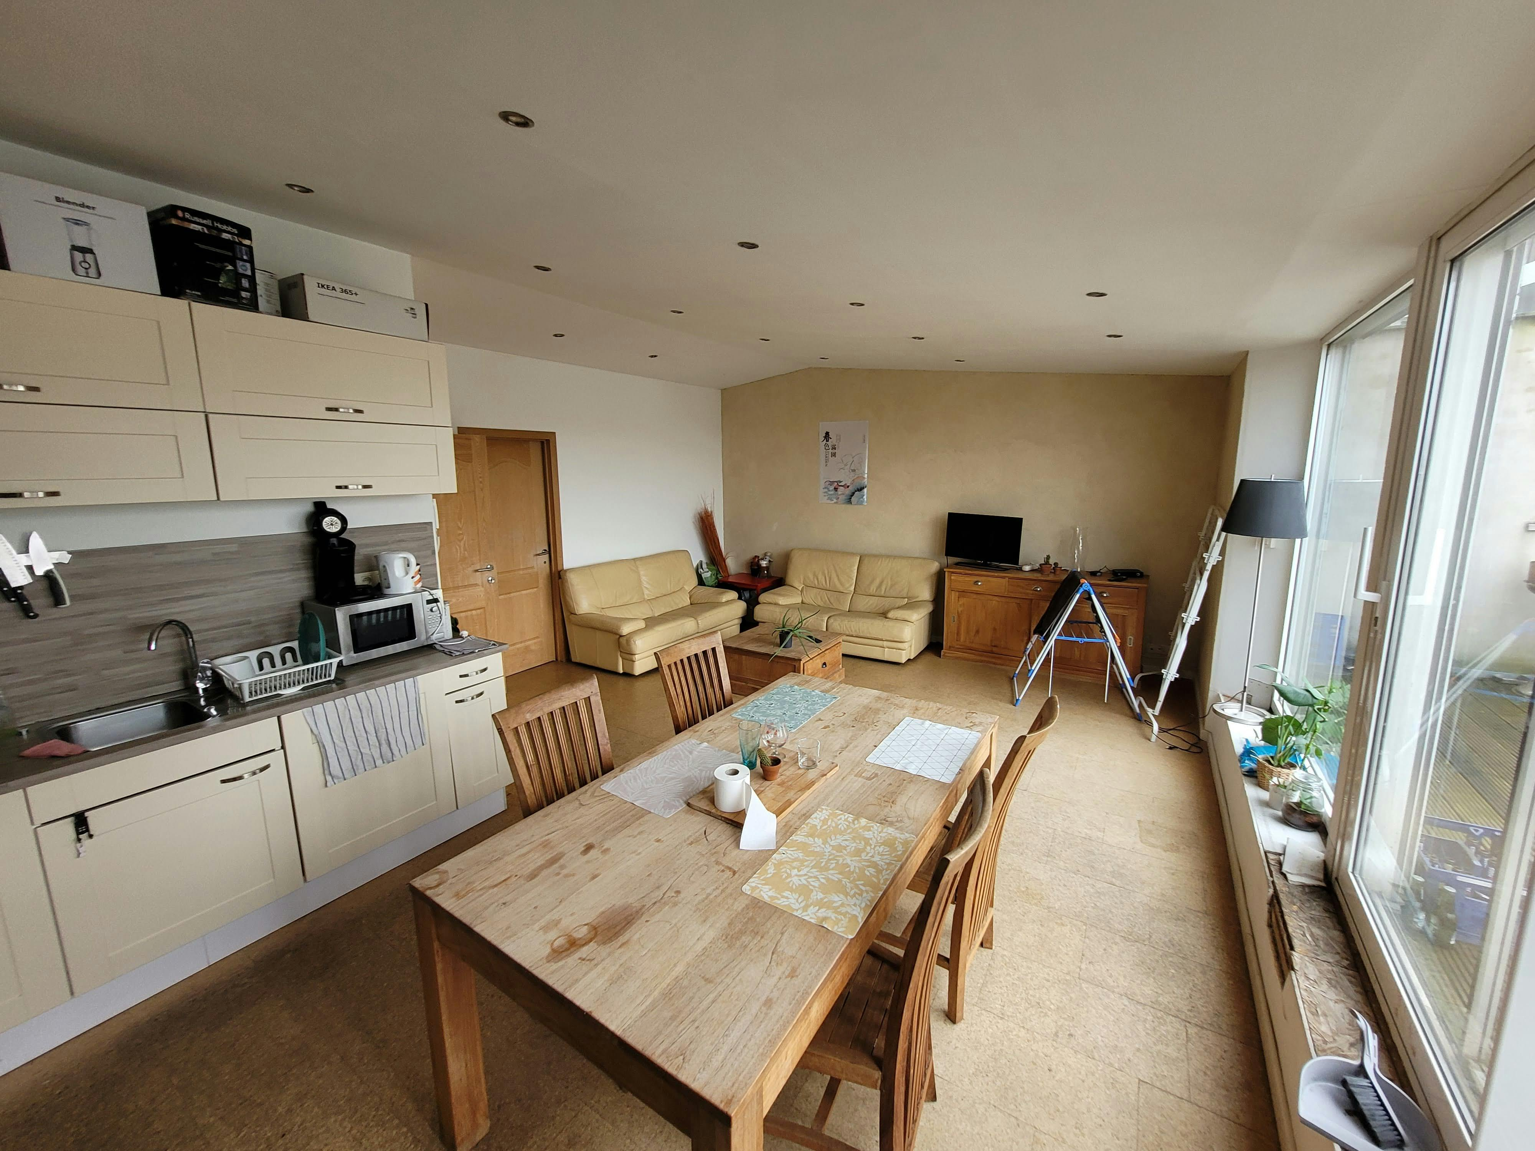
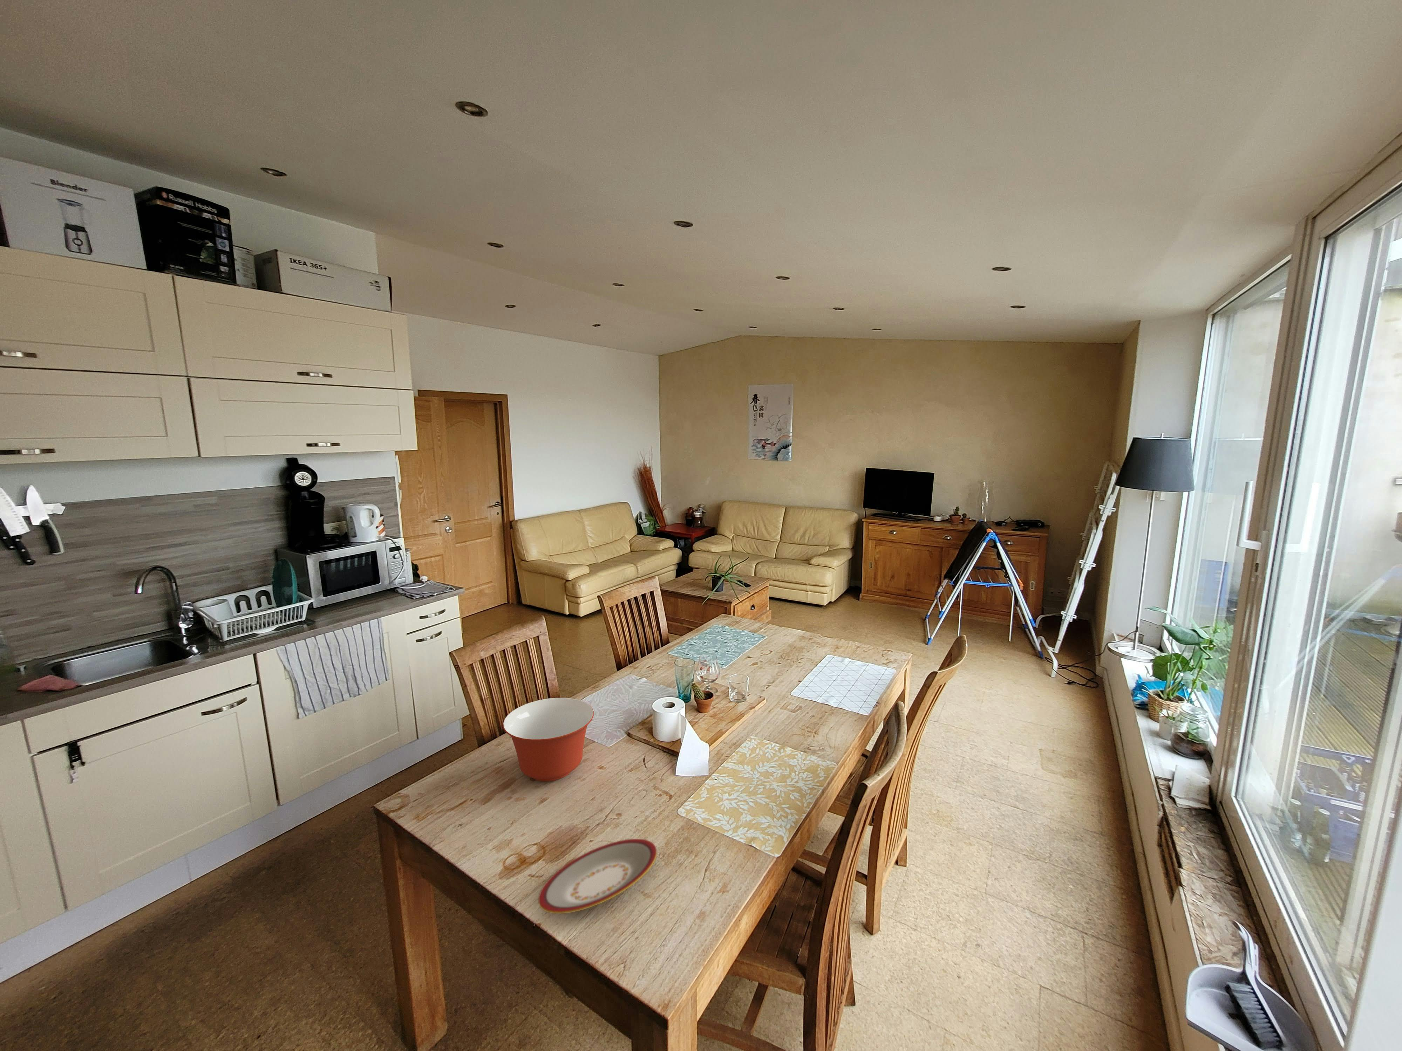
+ mixing bowl (550, 743)
+ plate (601, 878)
